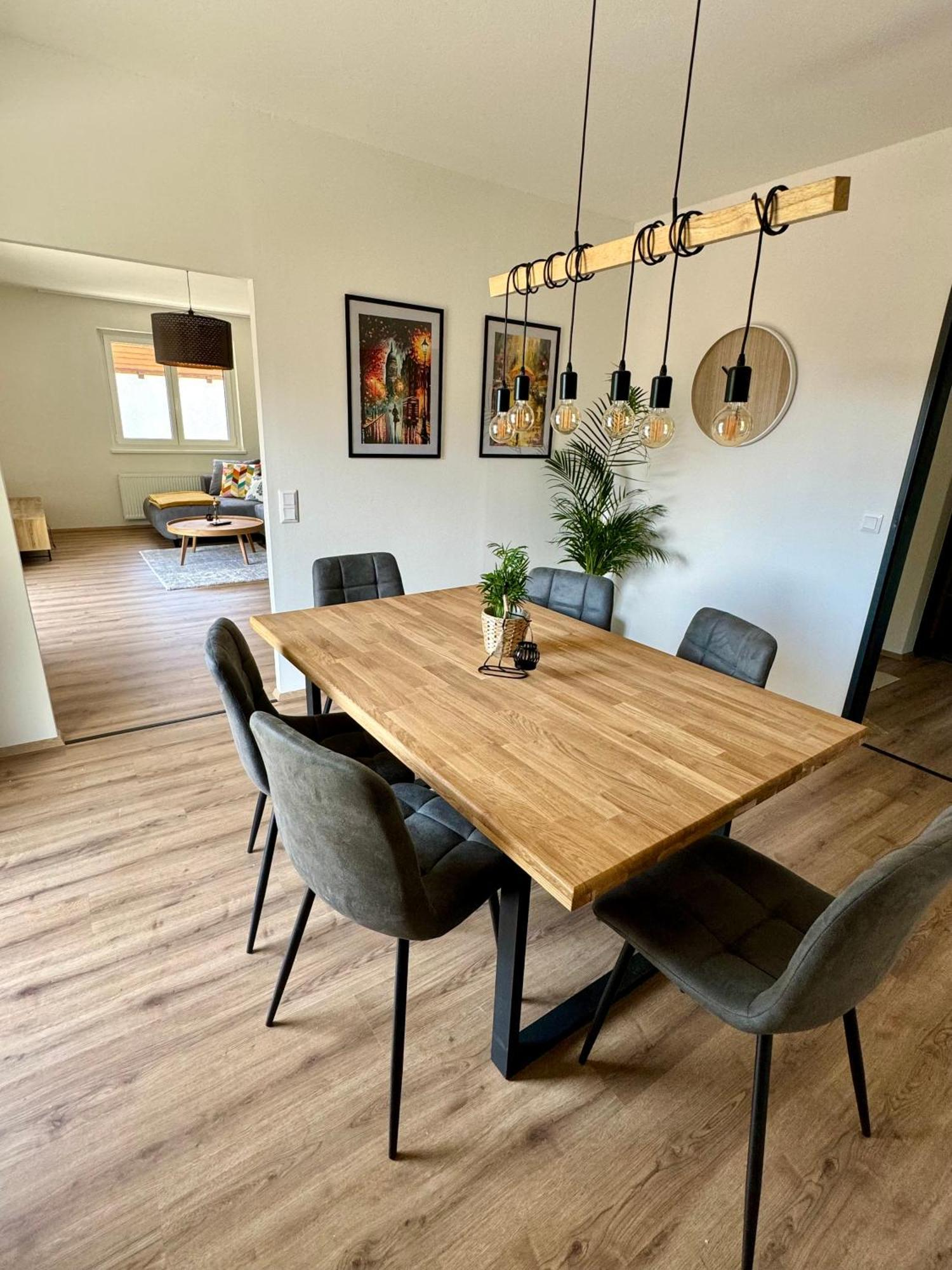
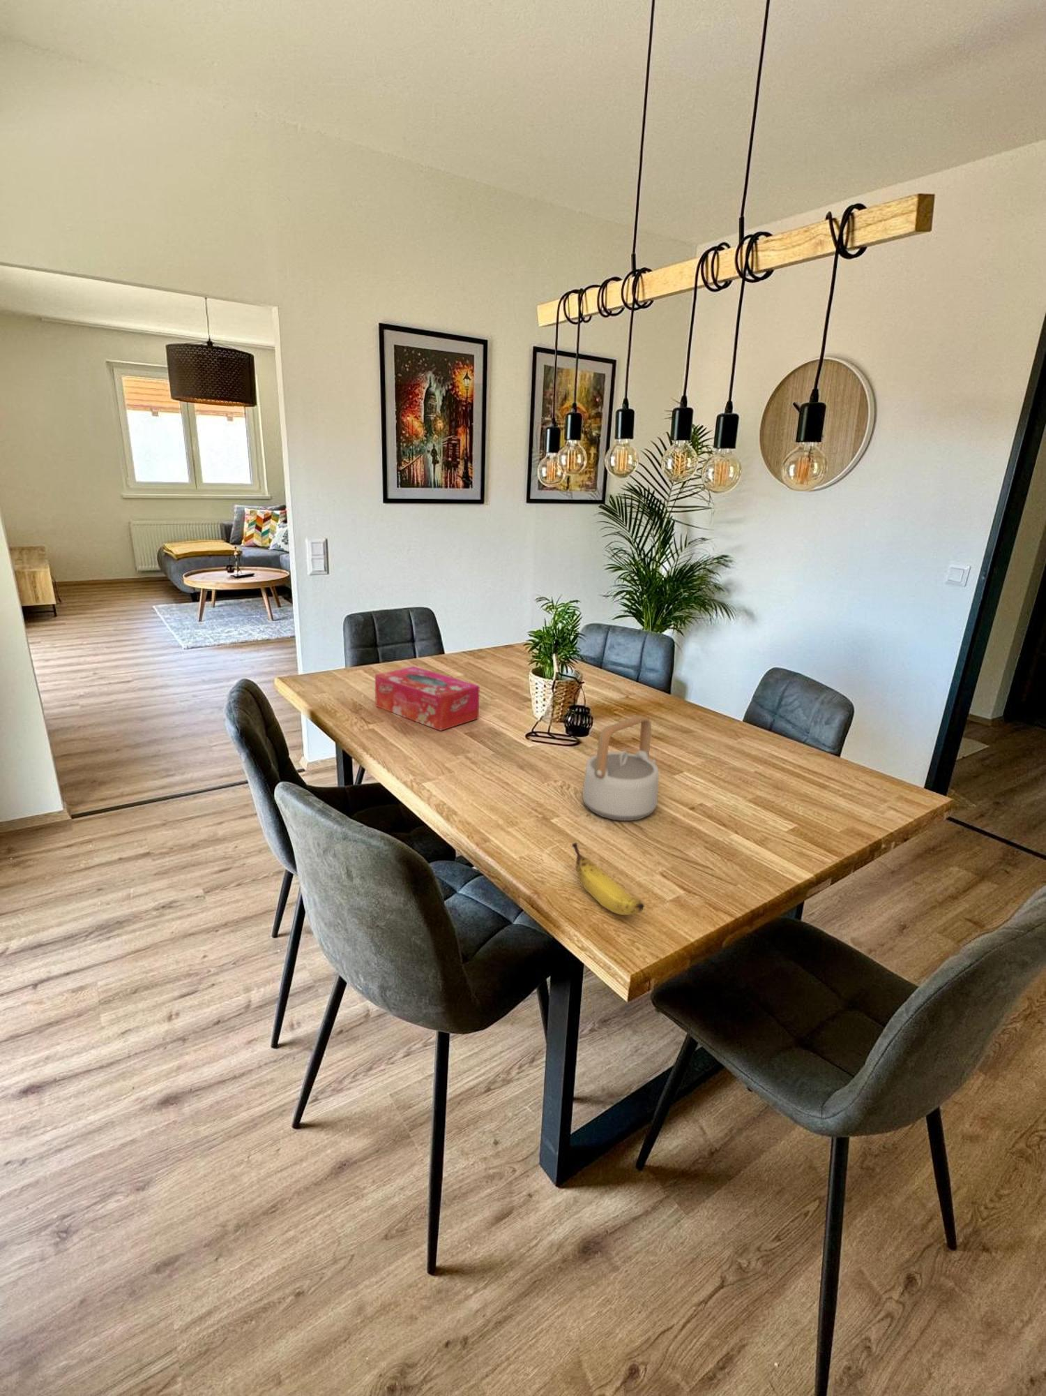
+ teapot (627, 763)
+ banana (604, 884)
+ tissue box (426, 696)
